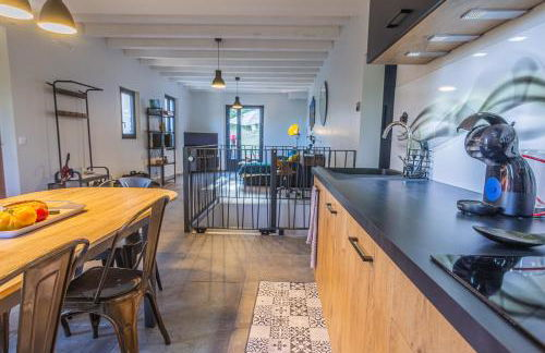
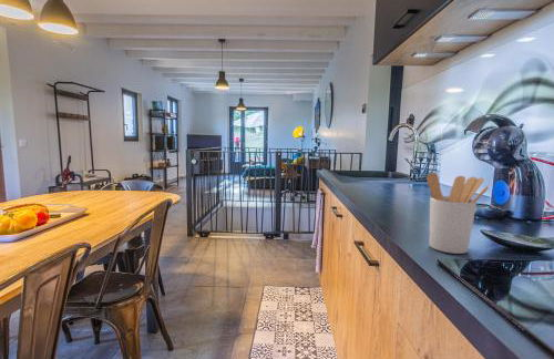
+ utensil holder (455, 209)
